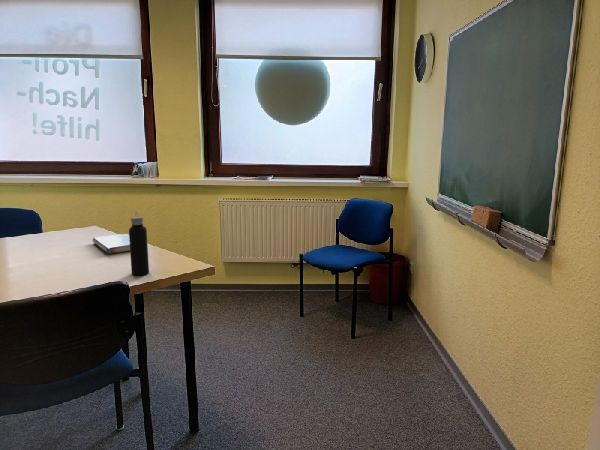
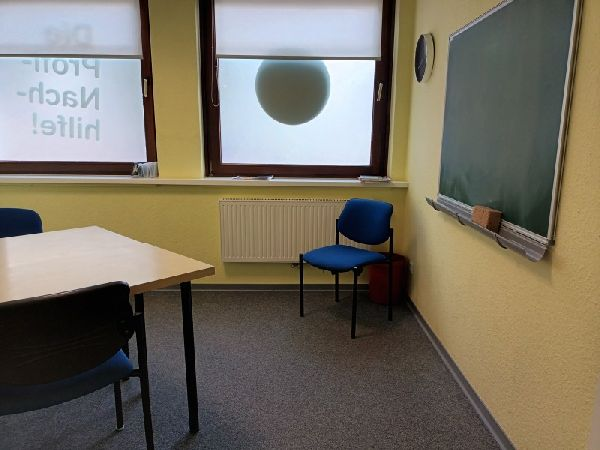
- book (117, 243)
- water bottle (138, 242)
